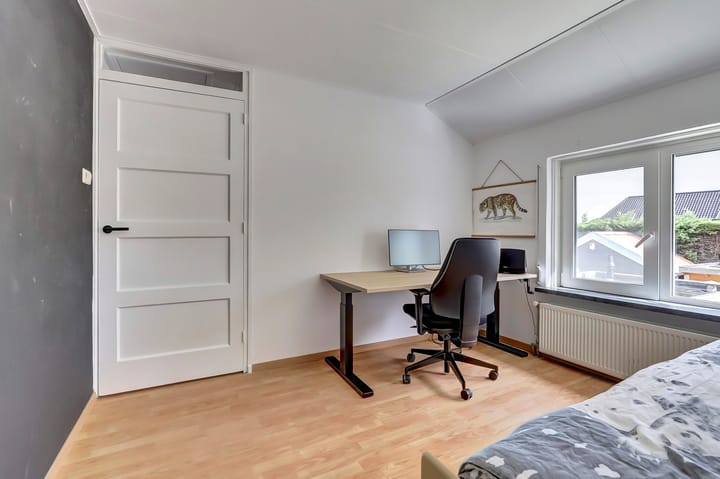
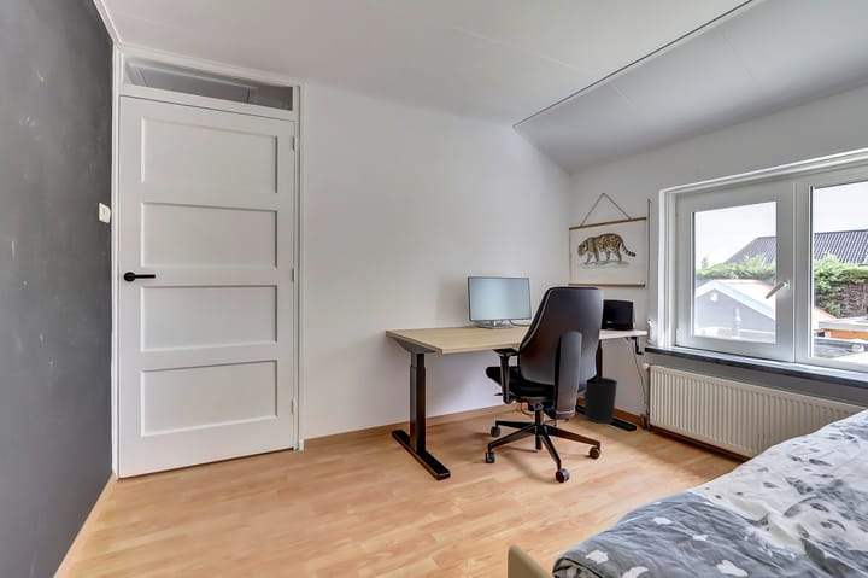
+ wastebasket (599, 399)
